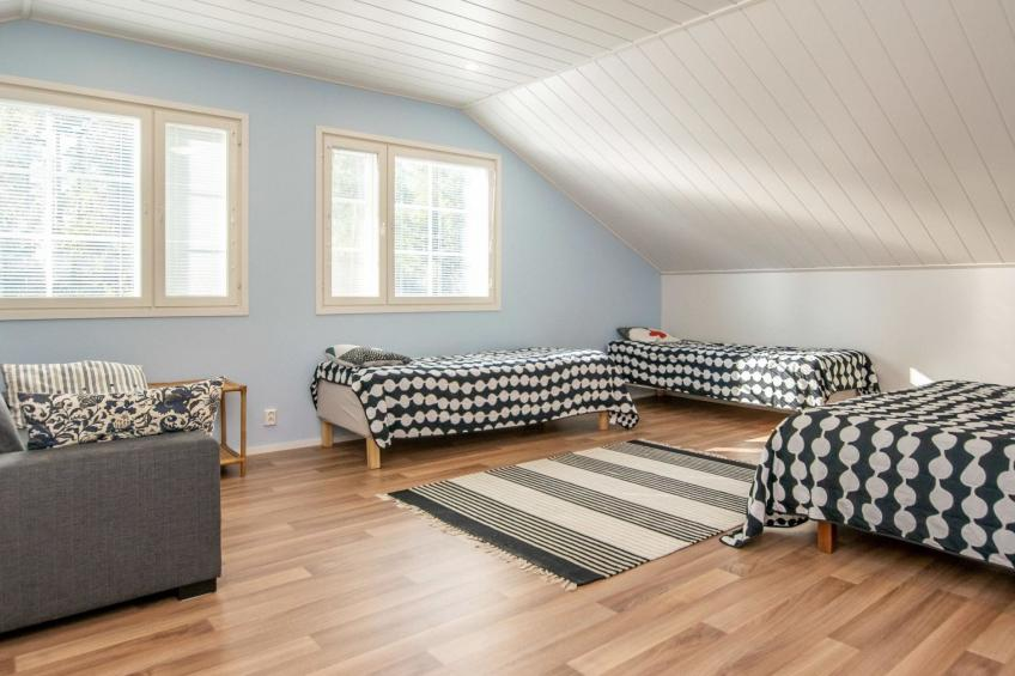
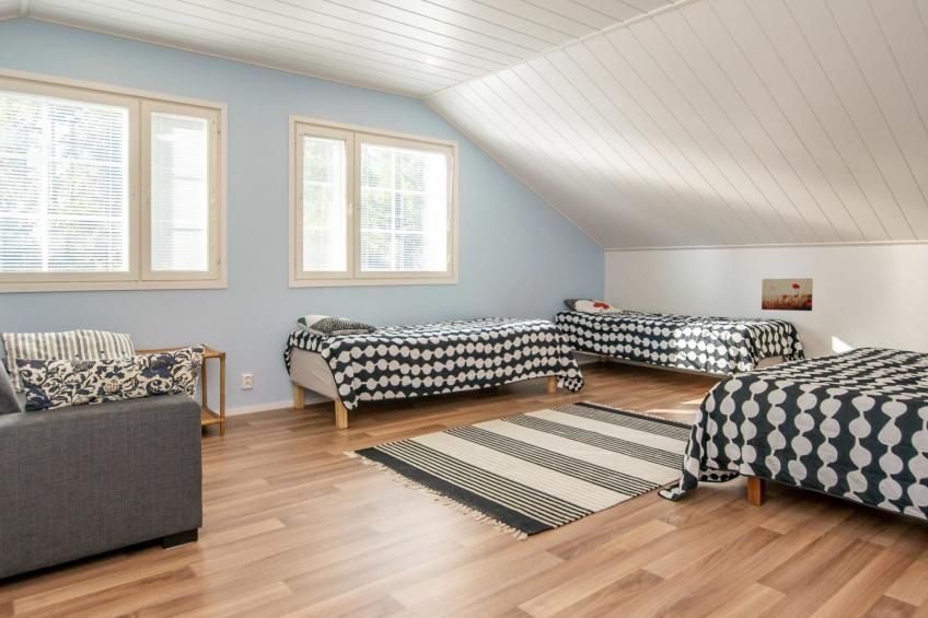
+ wall art (786, 294)
